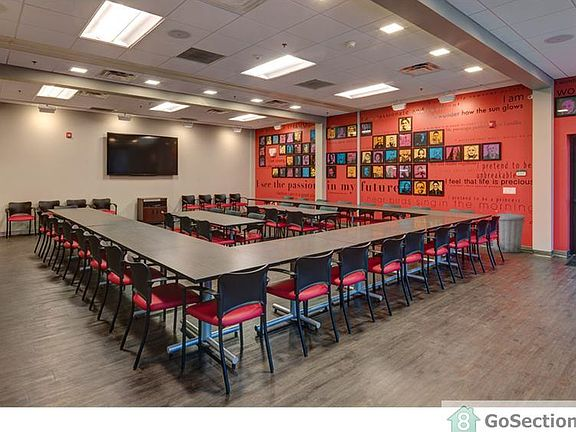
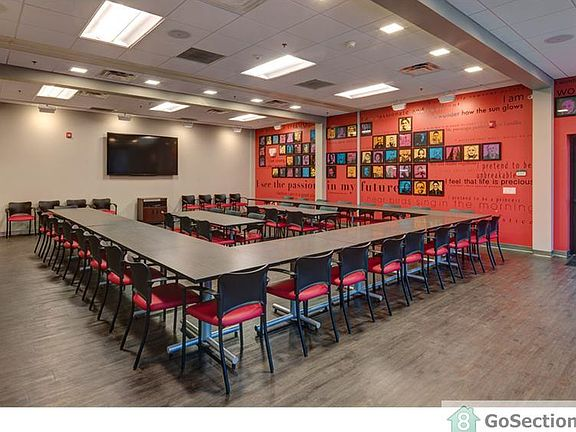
- trash can (506, 231)
